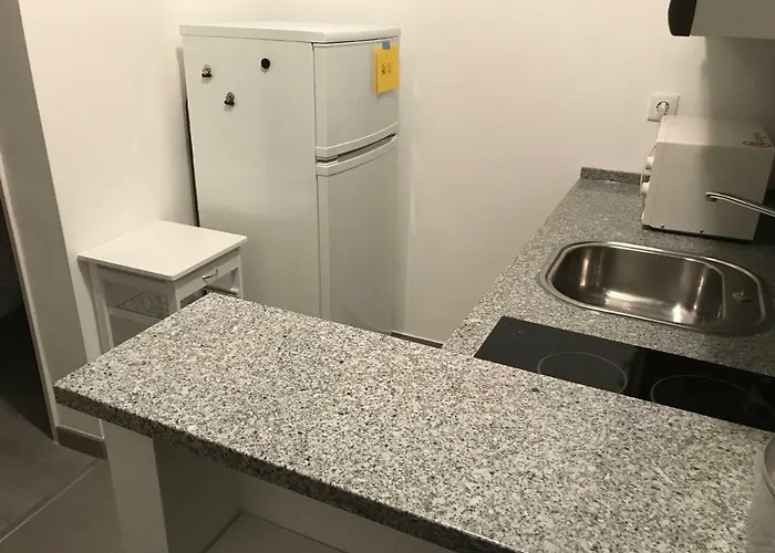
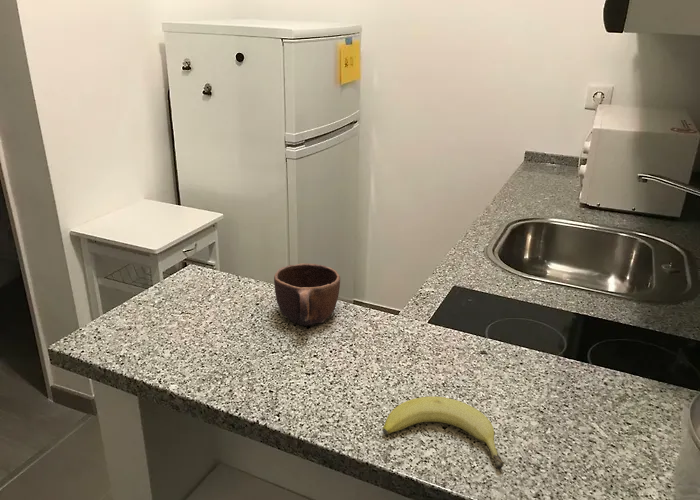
+ mug (311, 297)
+ fruit (447, 423)
